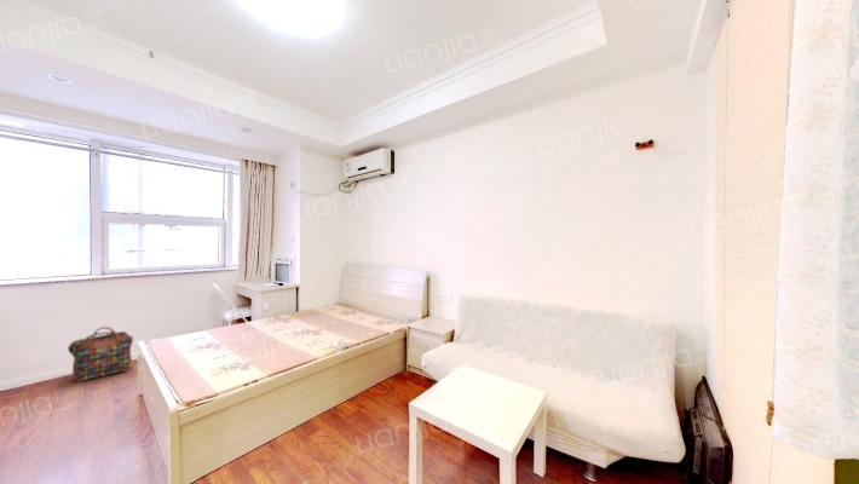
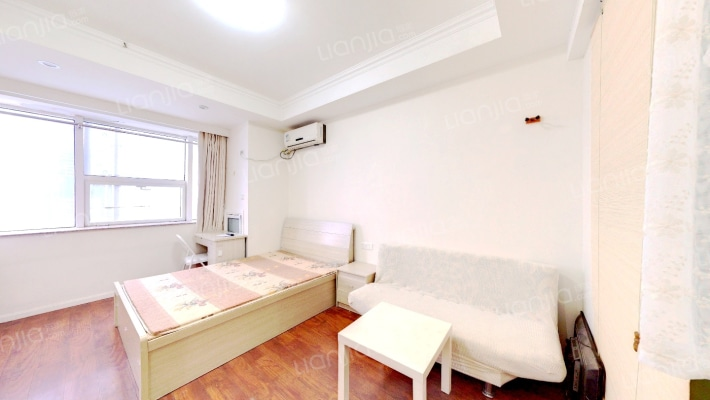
- backpack (102, 350)
